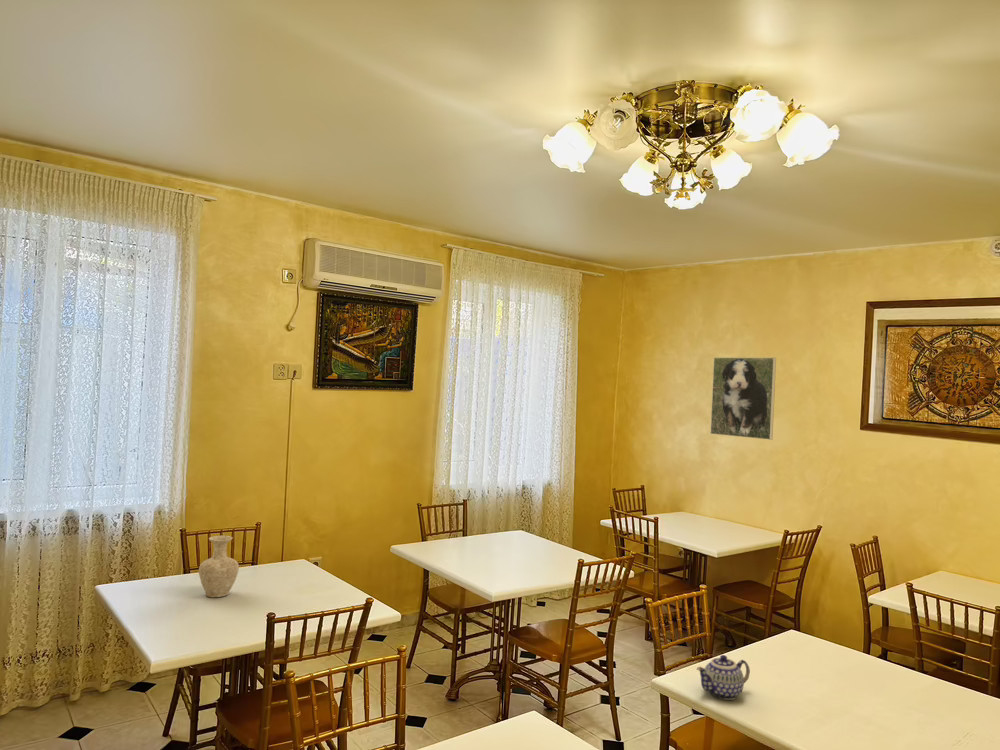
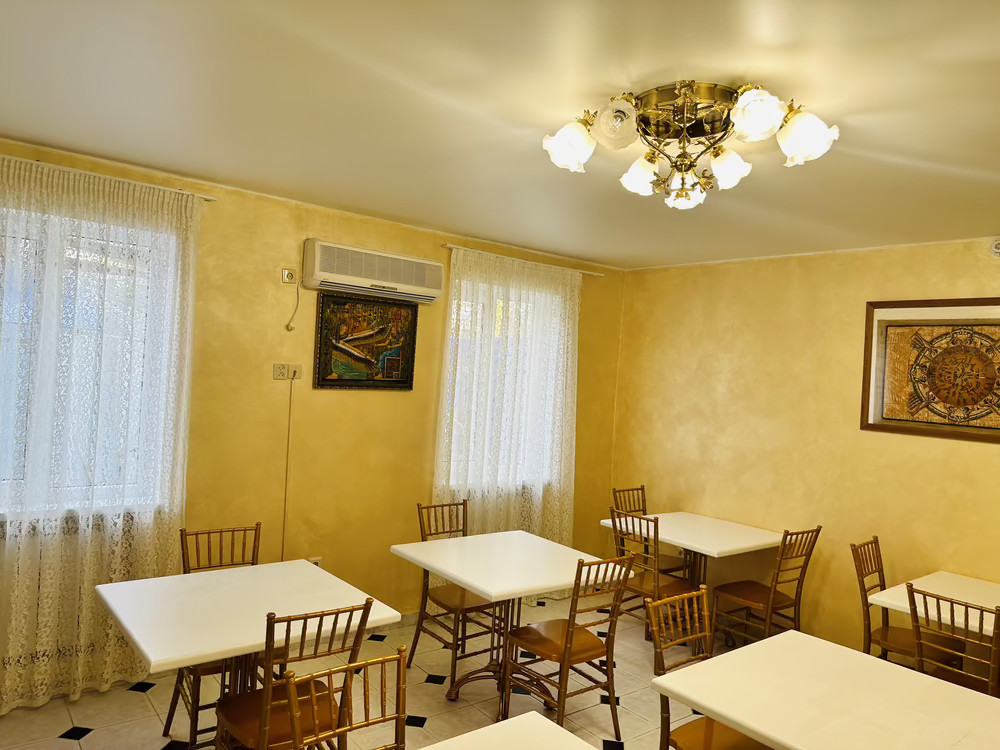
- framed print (742, 397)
- vase (219, 566)
- teapot (723, 674)
